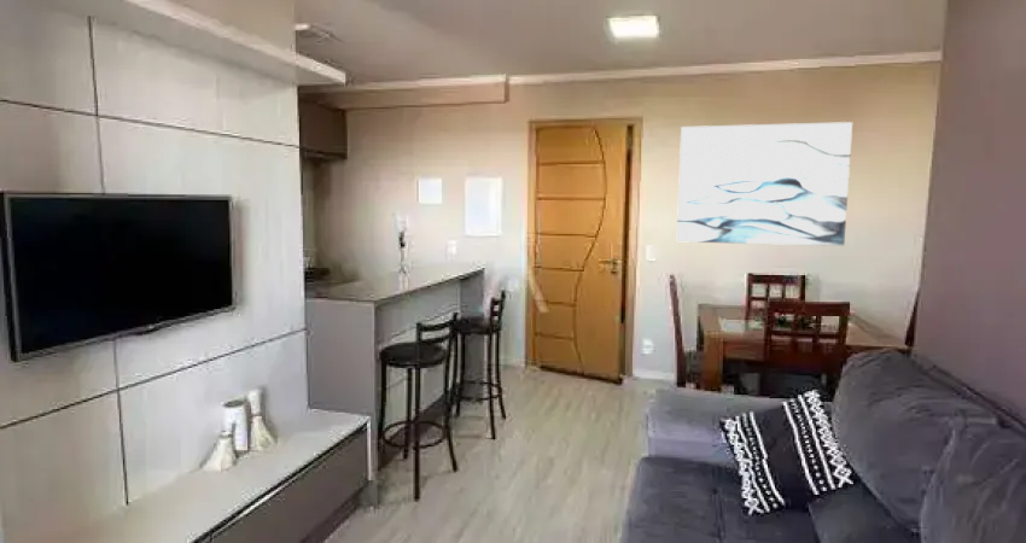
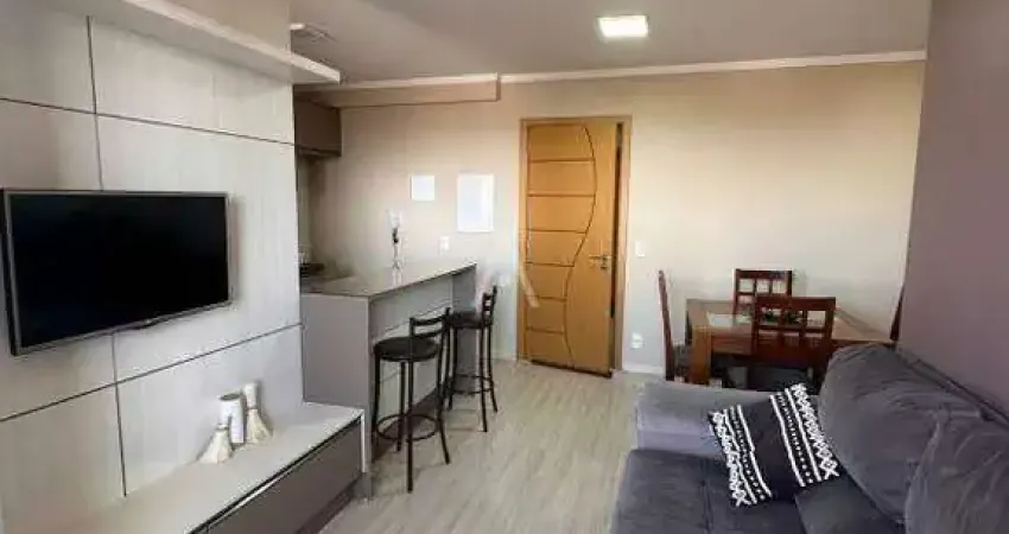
- wall art (759, 185)
